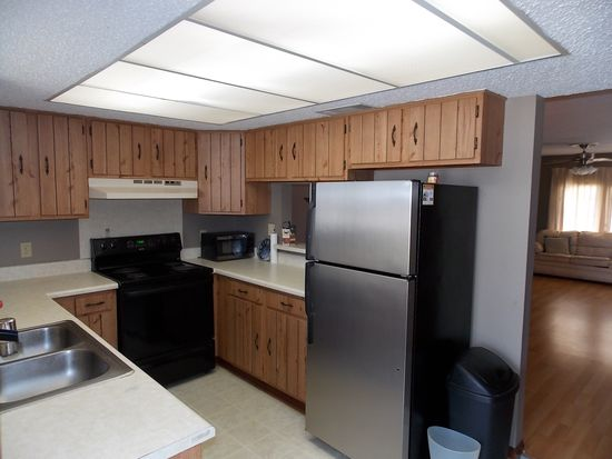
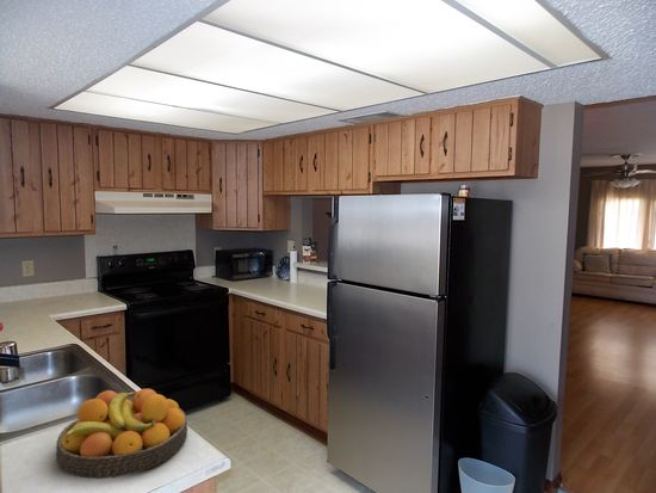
+ fruit bowl (124, 419)
